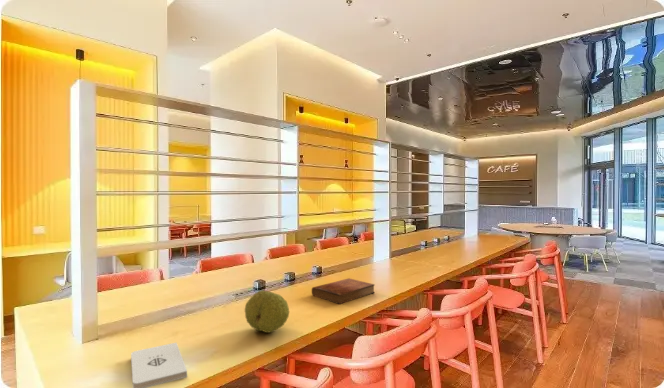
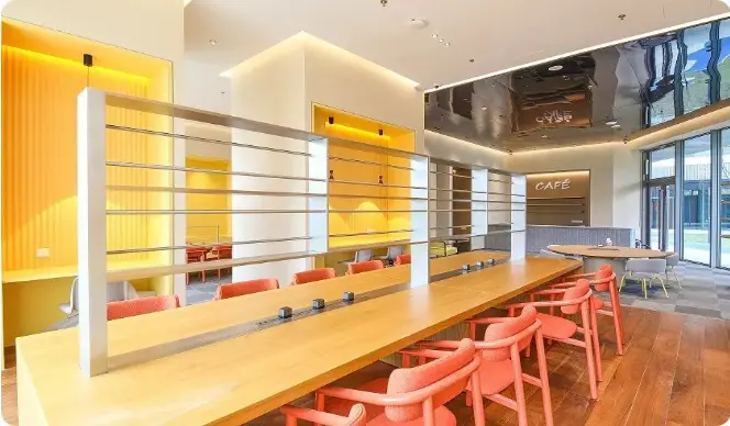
- notepad (157, 363)
- fruit (267, 310)
- bible (343, 289)
